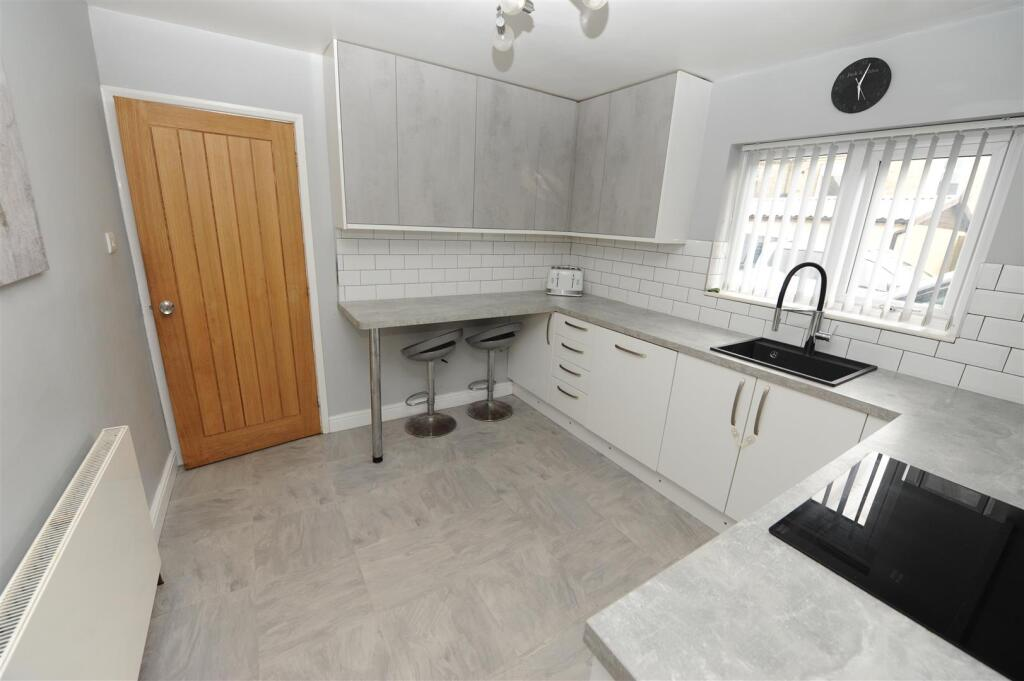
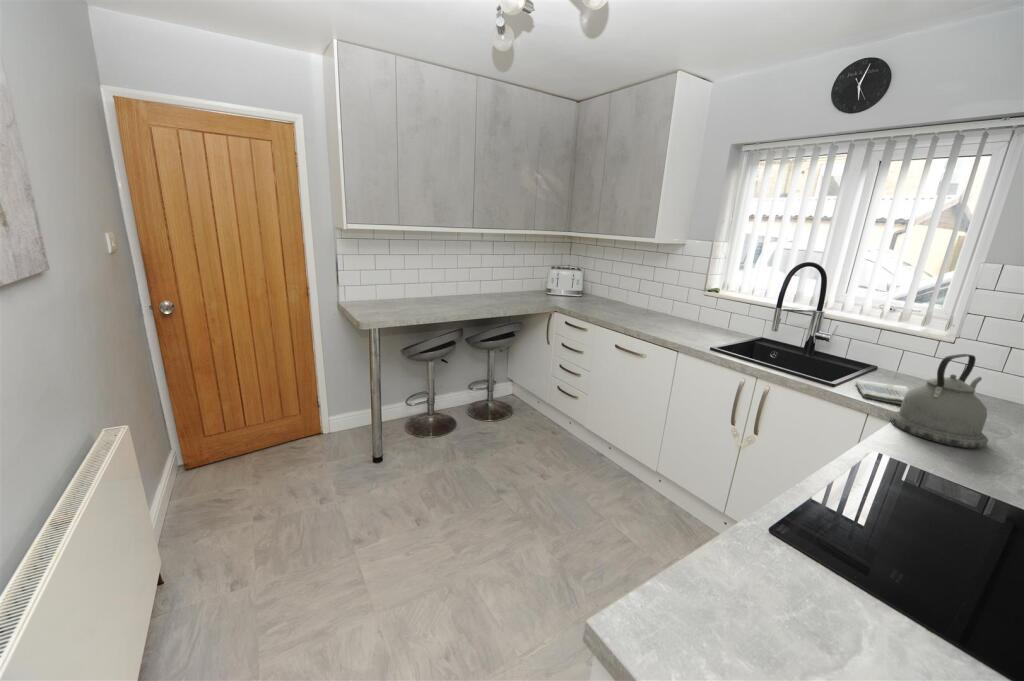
+ dish towel (889, 392)
+ kettle (947, 393)
